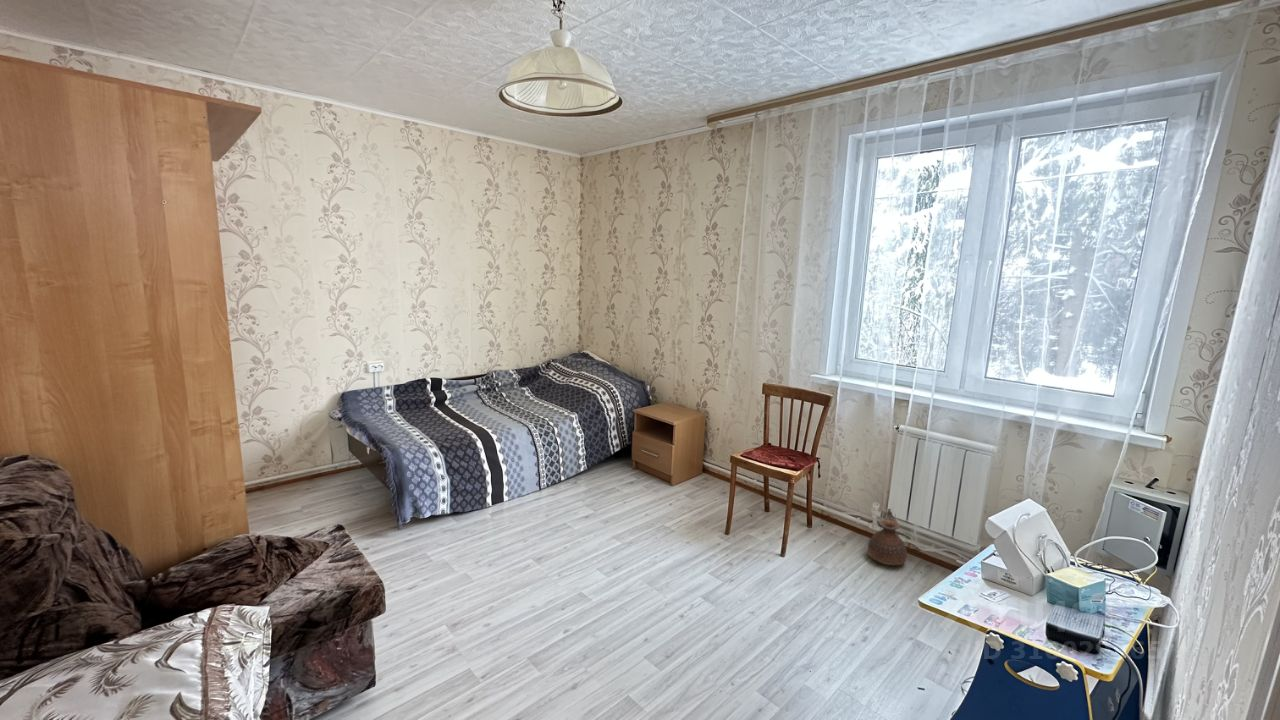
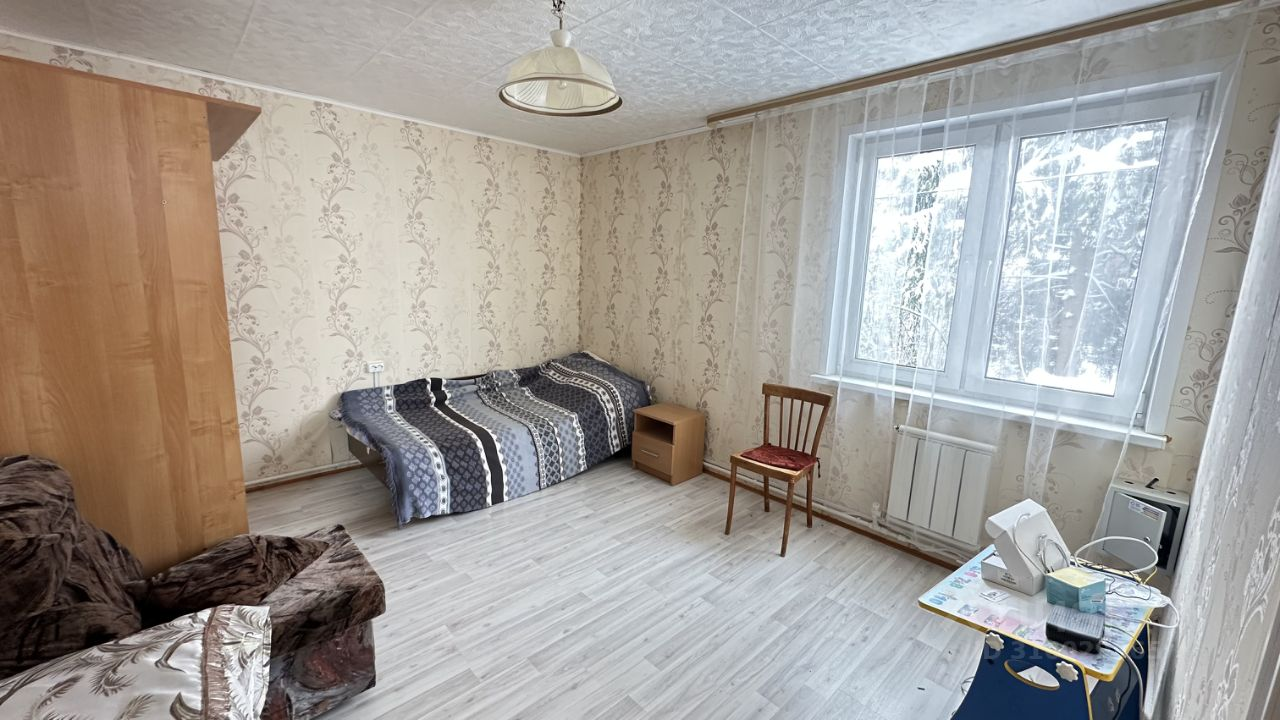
- ceramic jug (890, 536)
